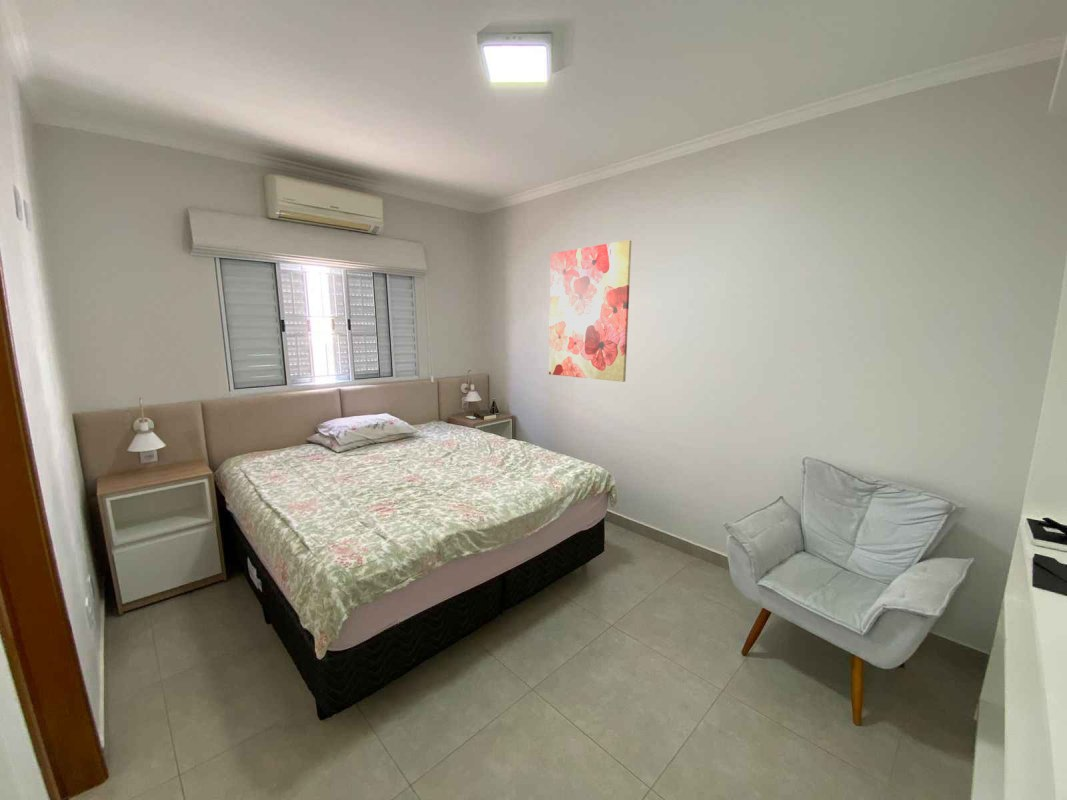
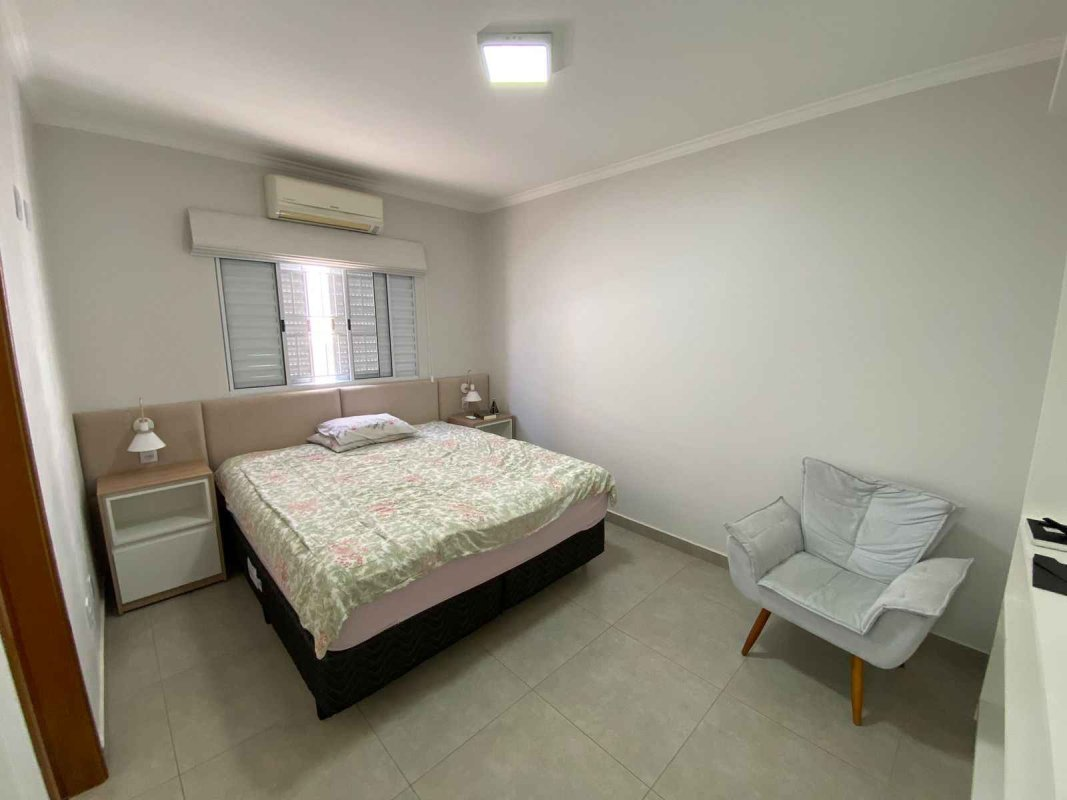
- wall art (586, 314)
